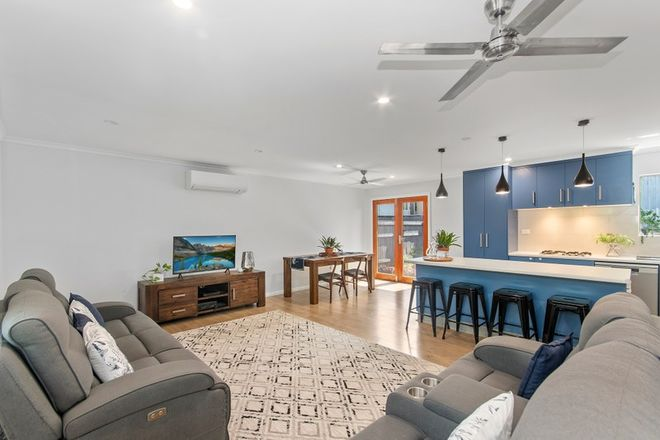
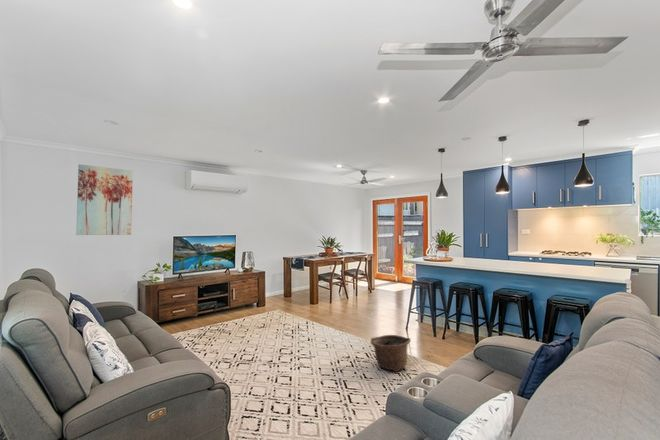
+ basket (390, 351)
+ wall art (105, 201)
